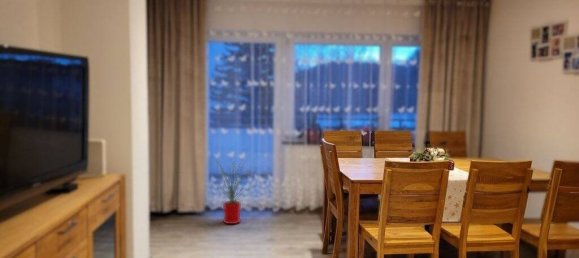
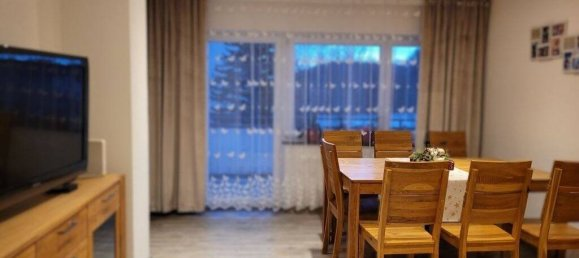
- house plant (232, 190)
